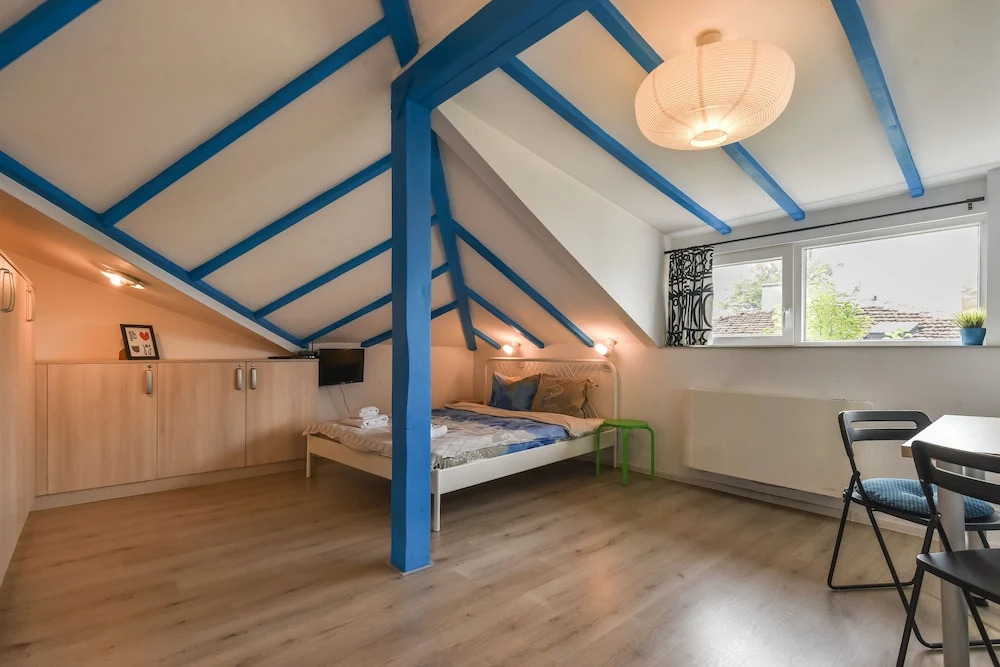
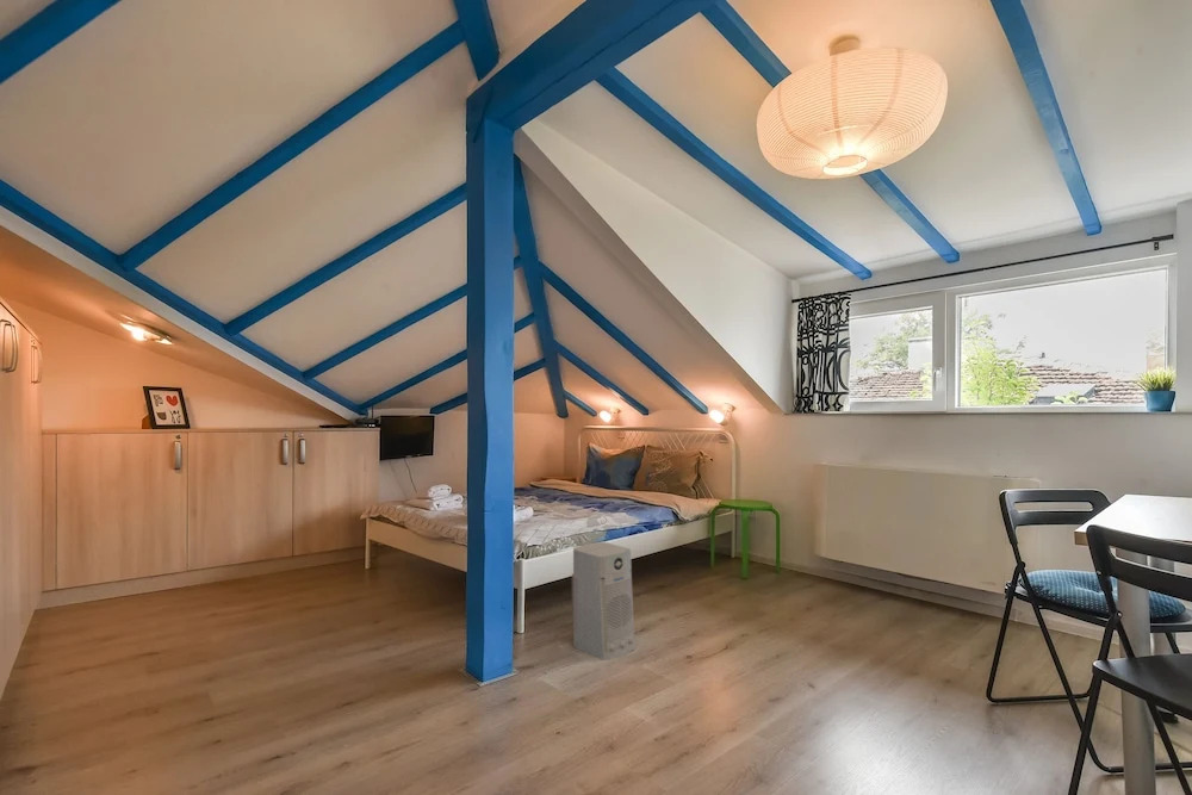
+ air purifier (602, 597)
